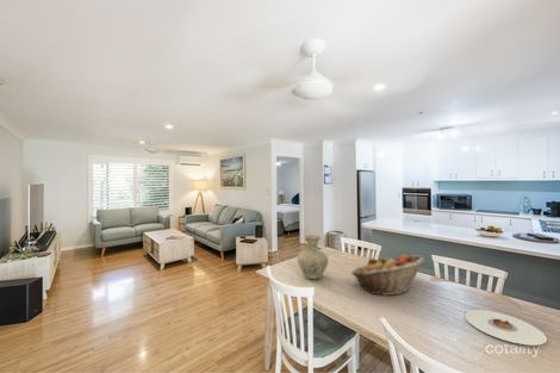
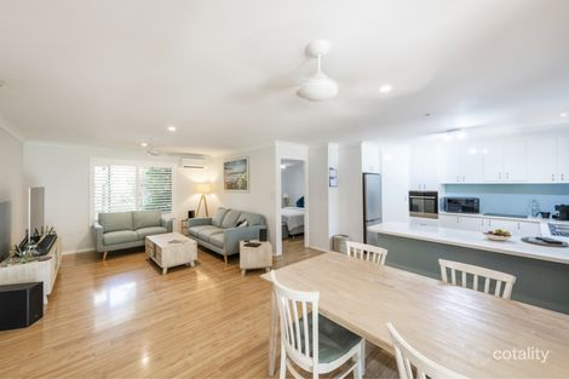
- vase (312, 256)
- plate (502, 323)
- fruit basket (387, 271)
